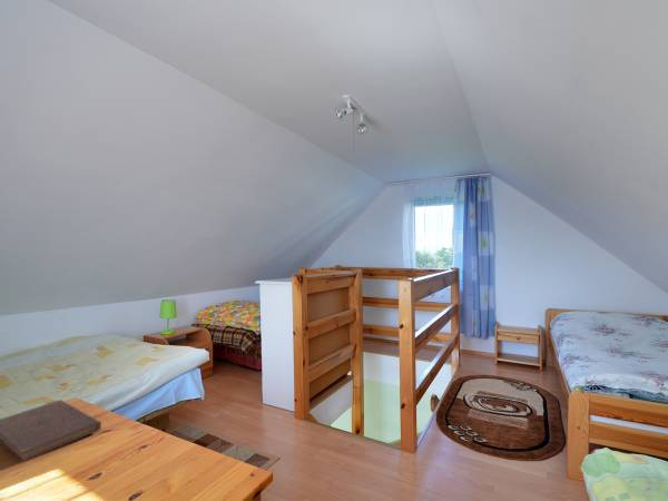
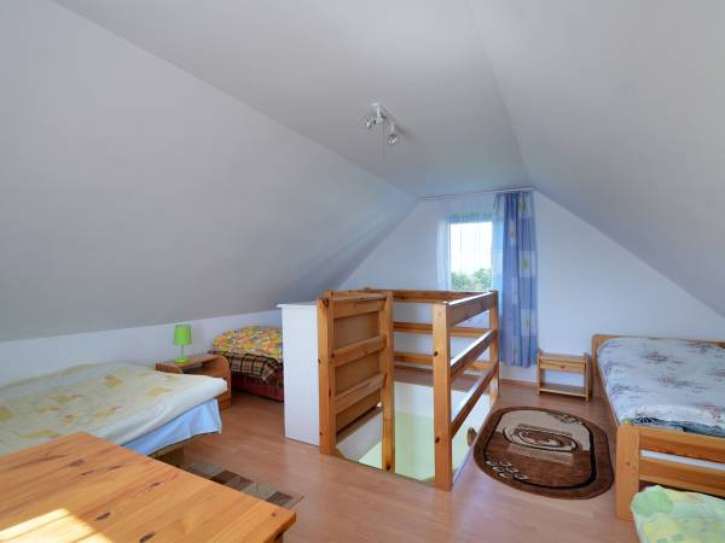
- book (45, 425)
